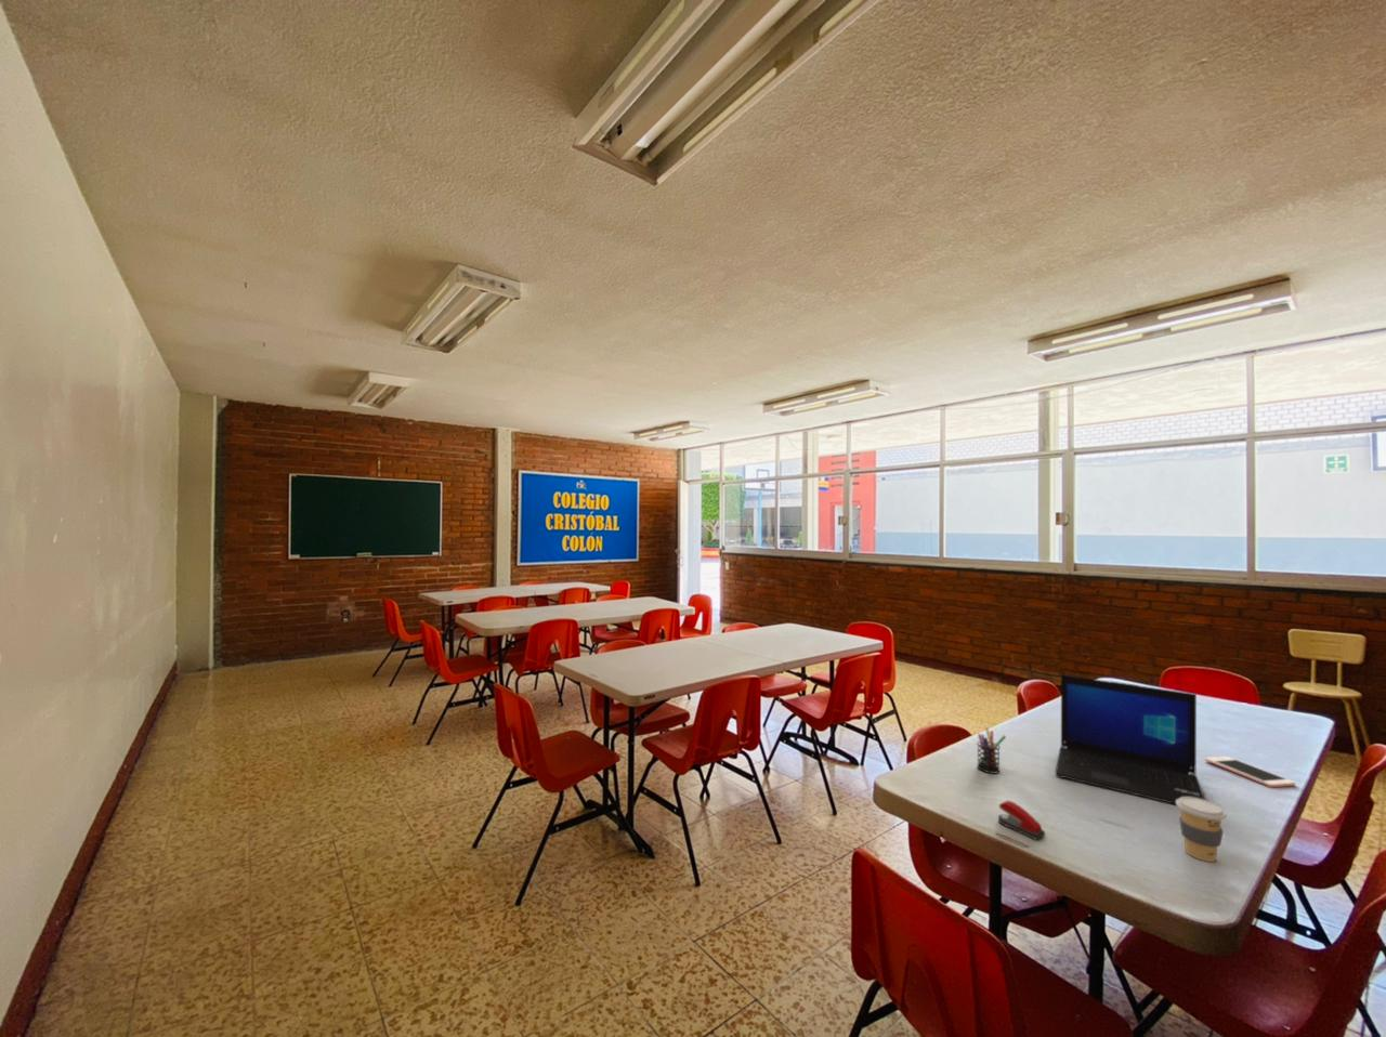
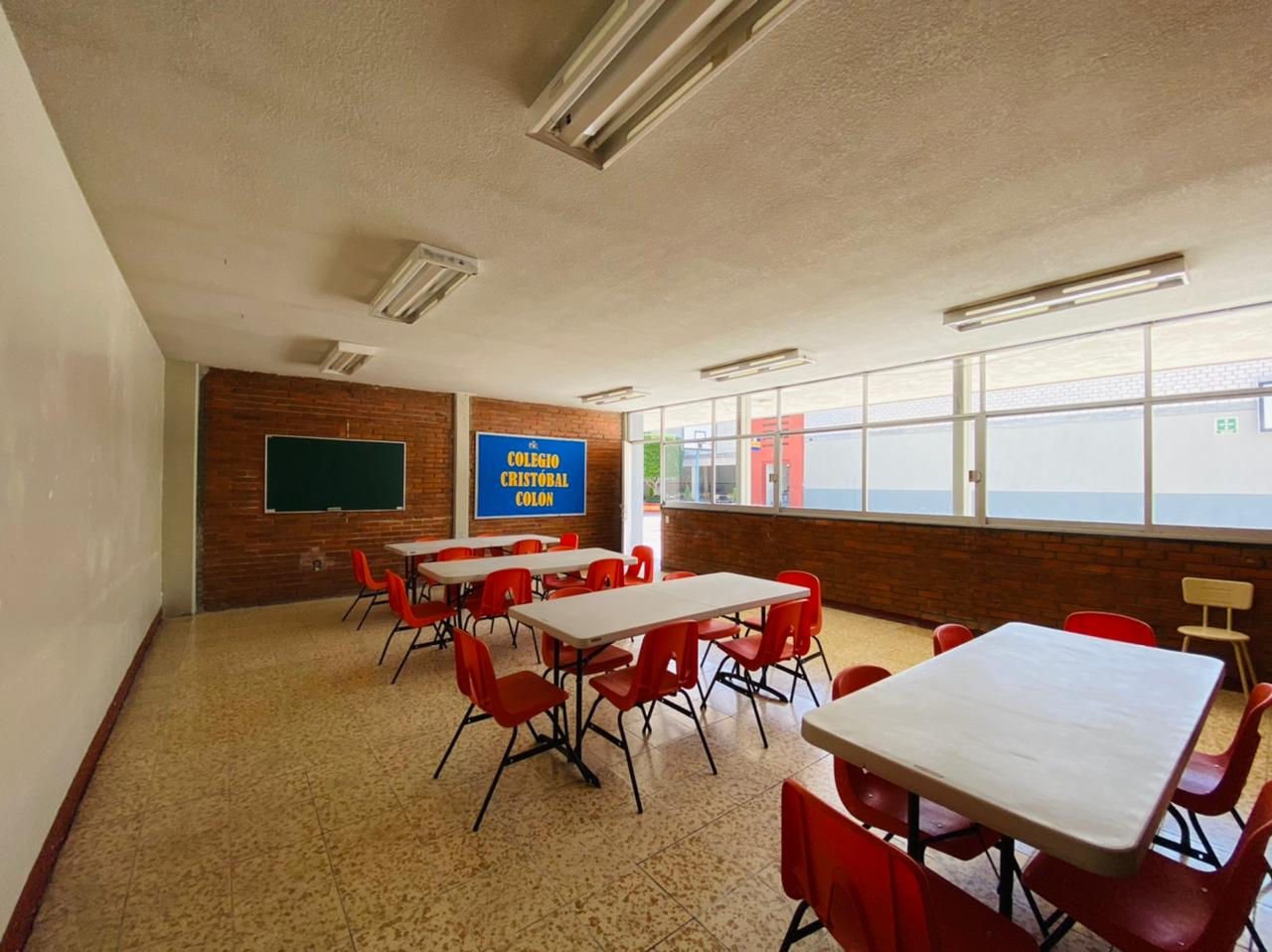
- pen holder (990, 748)
- cell phone (1248, 771)
- laptop (1126, 735)
- stapler (1019, 817)
- coffee cup (1200, 829)
